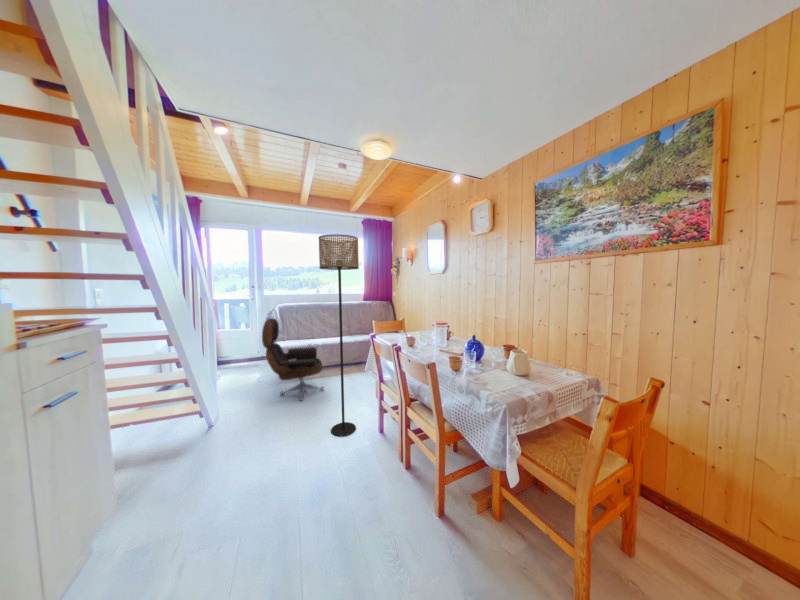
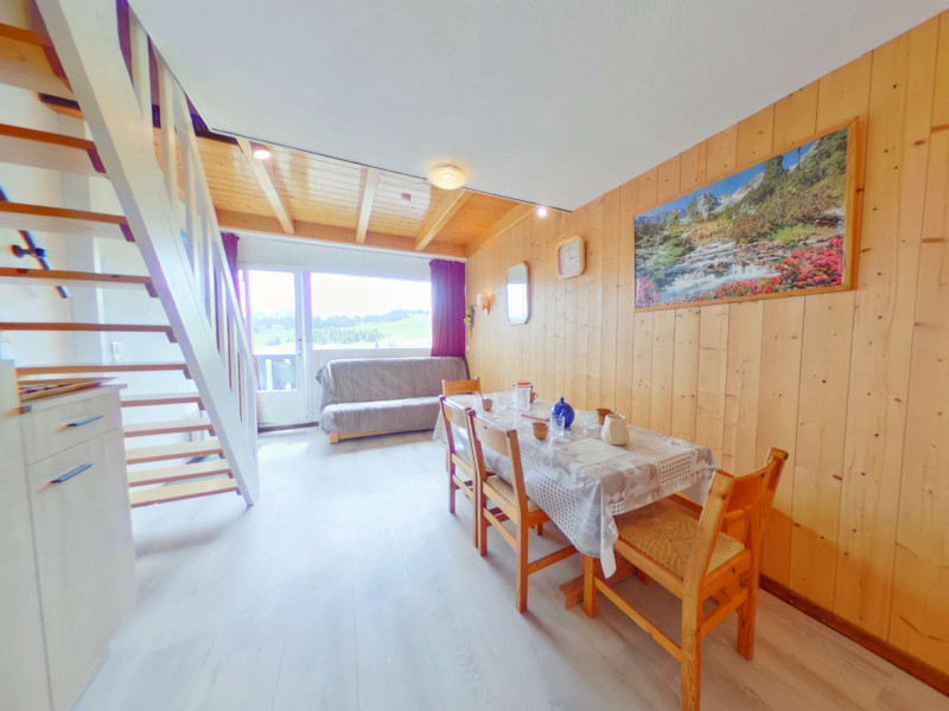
- floor lamp (341, 335)
- lounge chair (294, 356)
